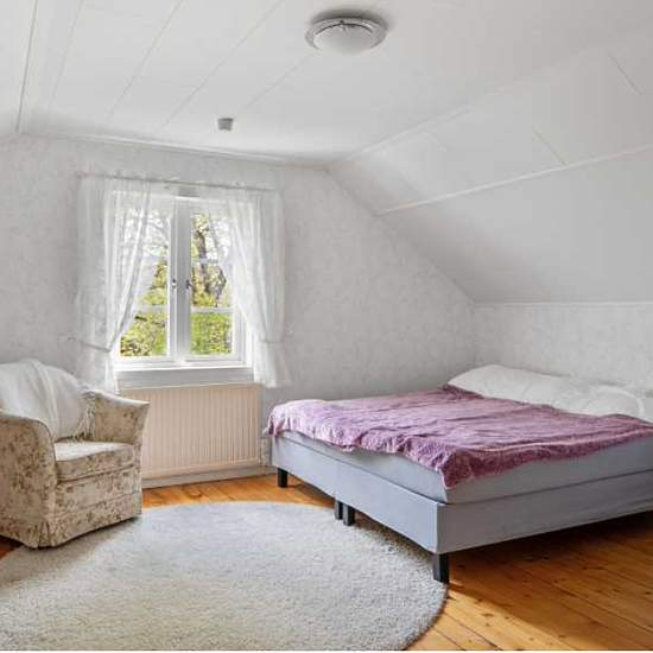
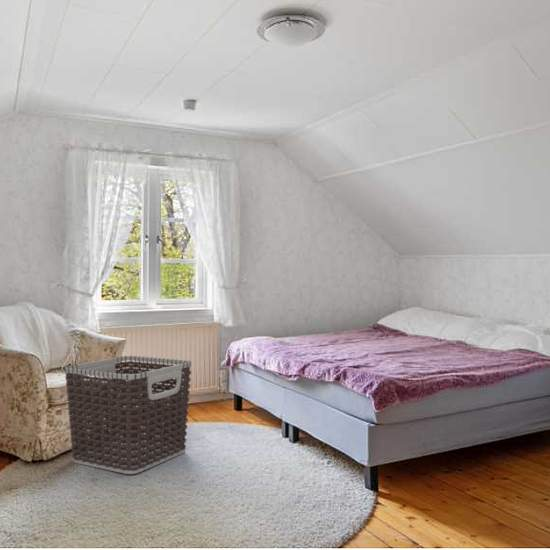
+ clothes hamper (129, 410)
